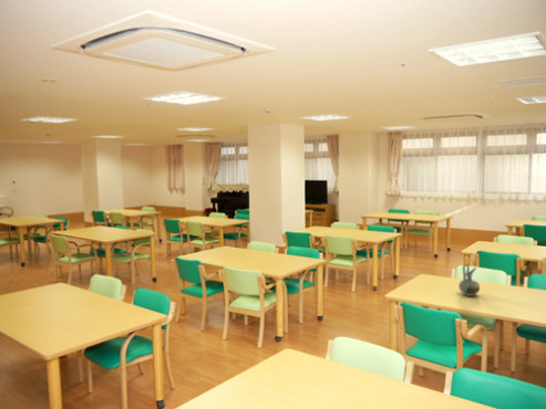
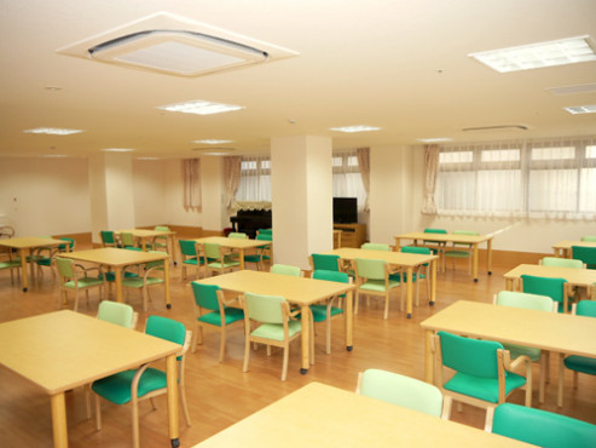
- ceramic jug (468, 279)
